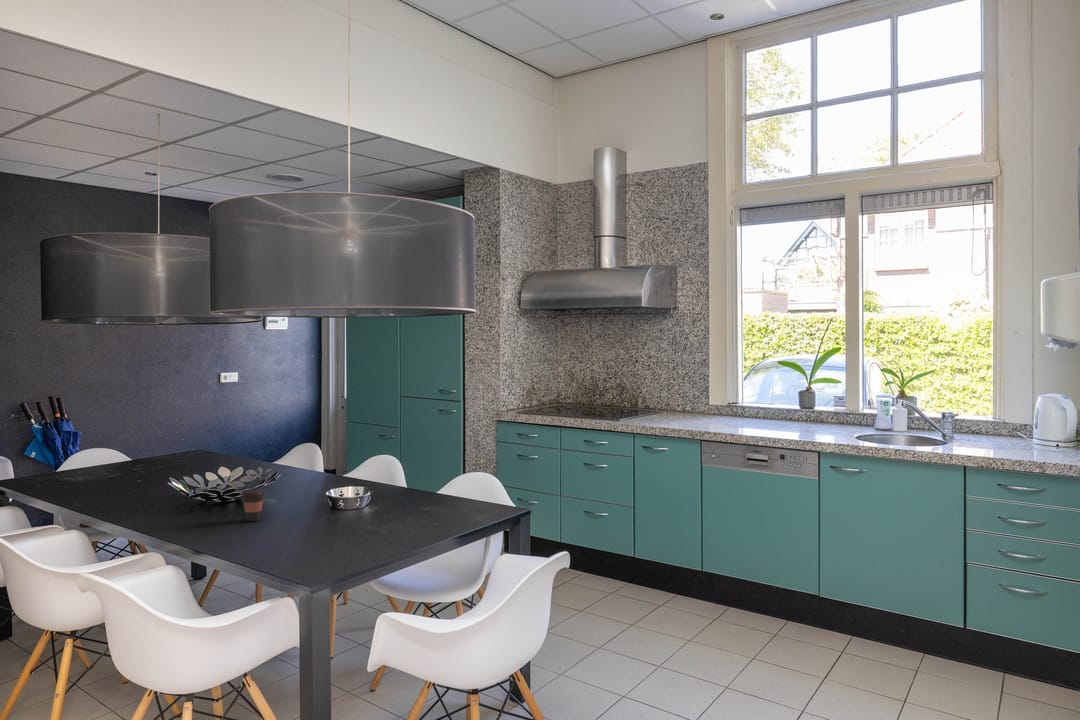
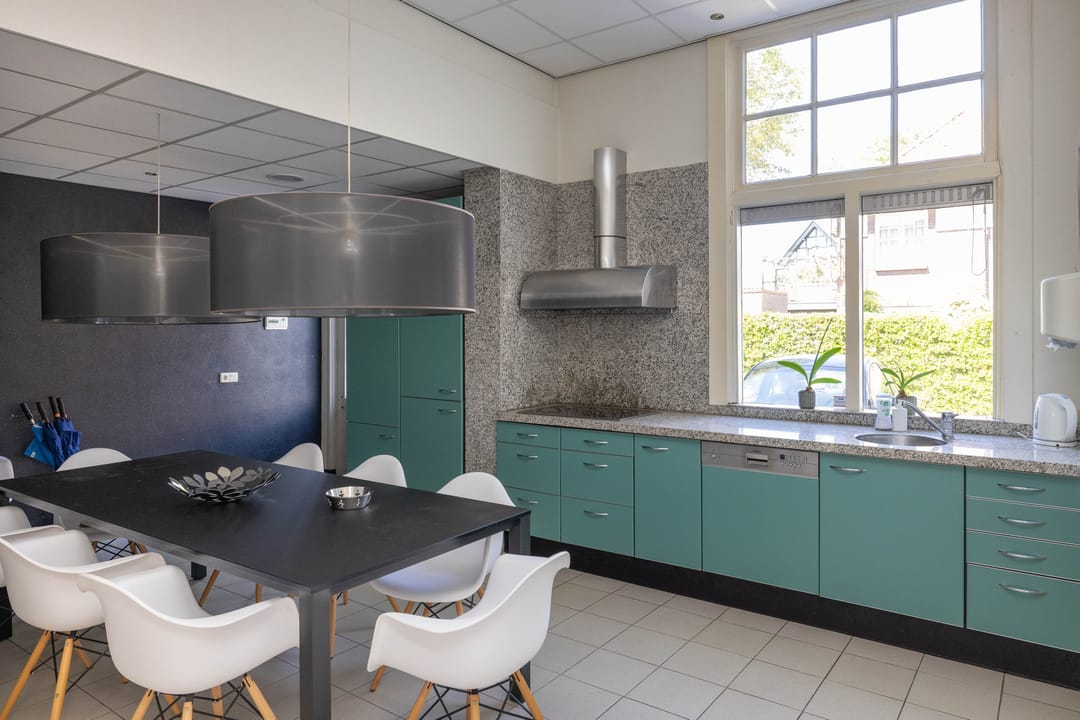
- coffee cup (253, 505)
